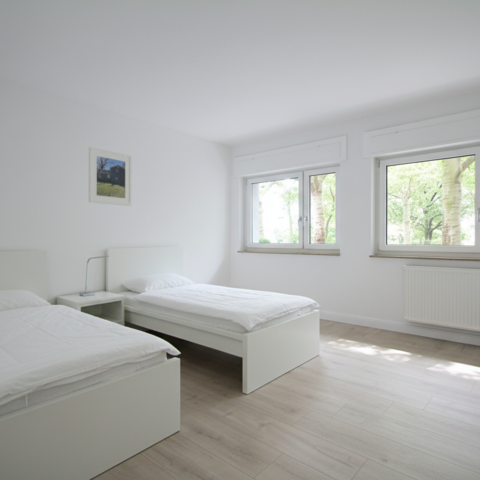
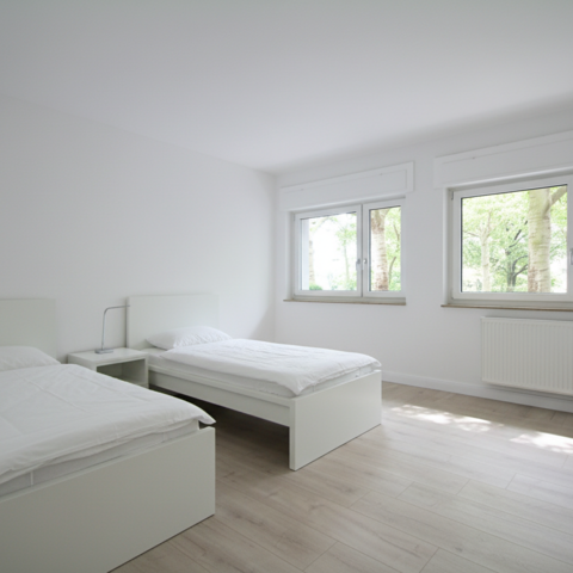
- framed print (111, 177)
